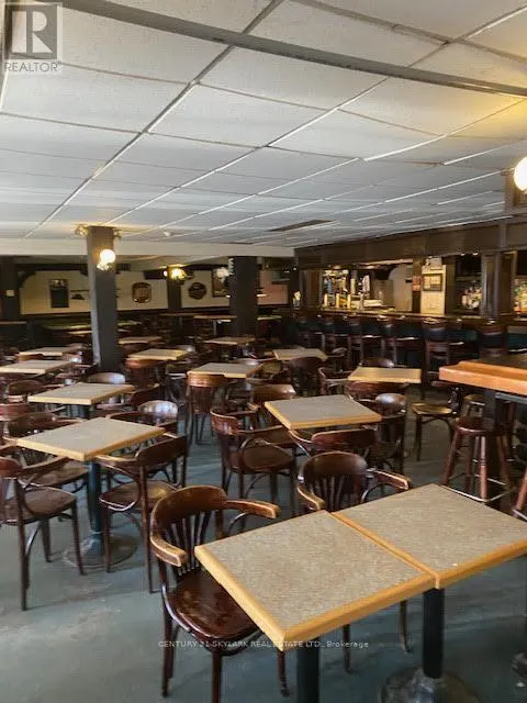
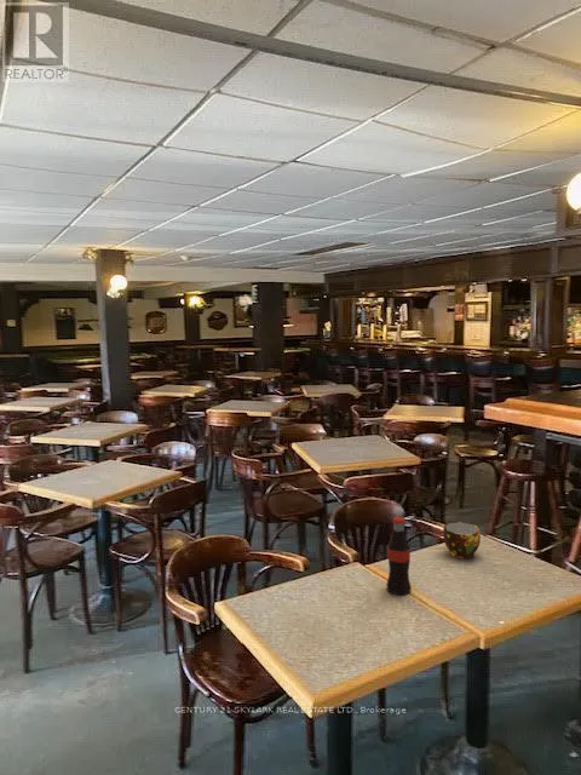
+ cup (459, 540)
+ bottle (398, 553)
